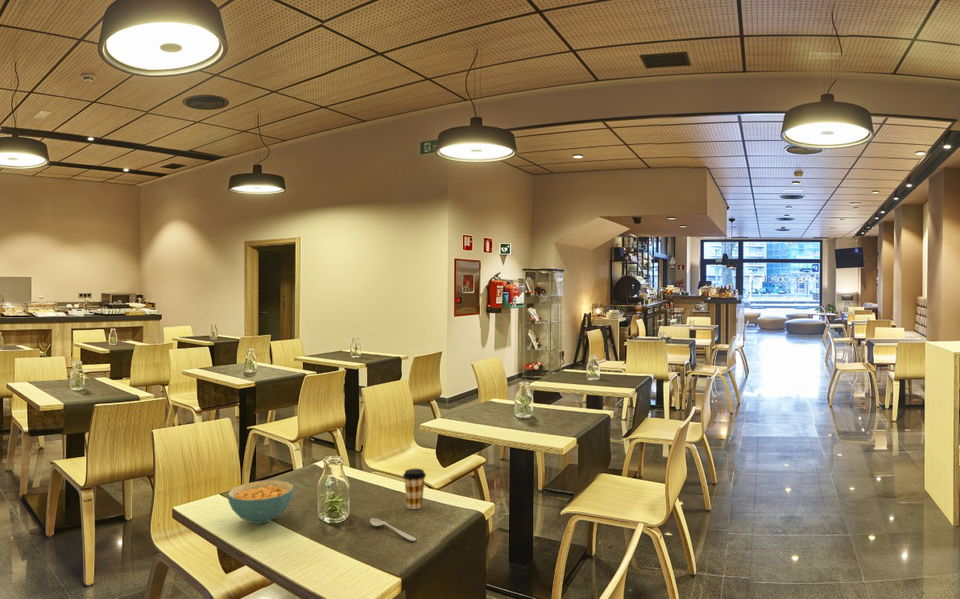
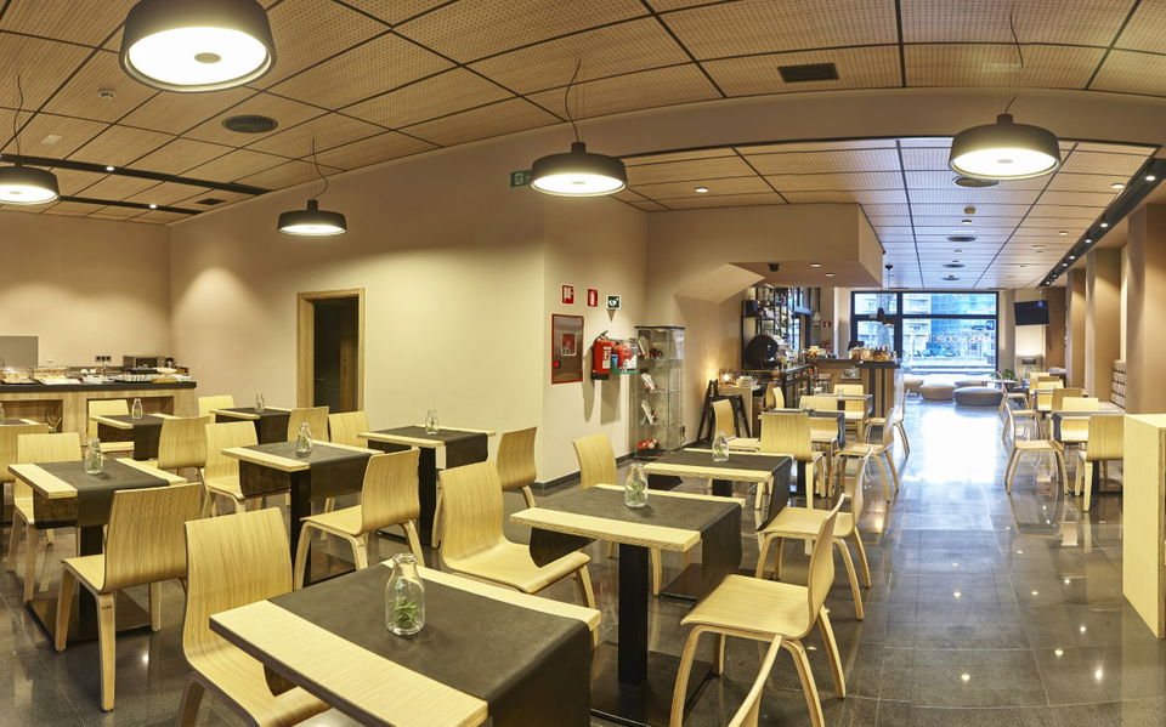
- spoon (392, 528)
- coffee cup (414, 488)
- cereal bowl (261, 504)
